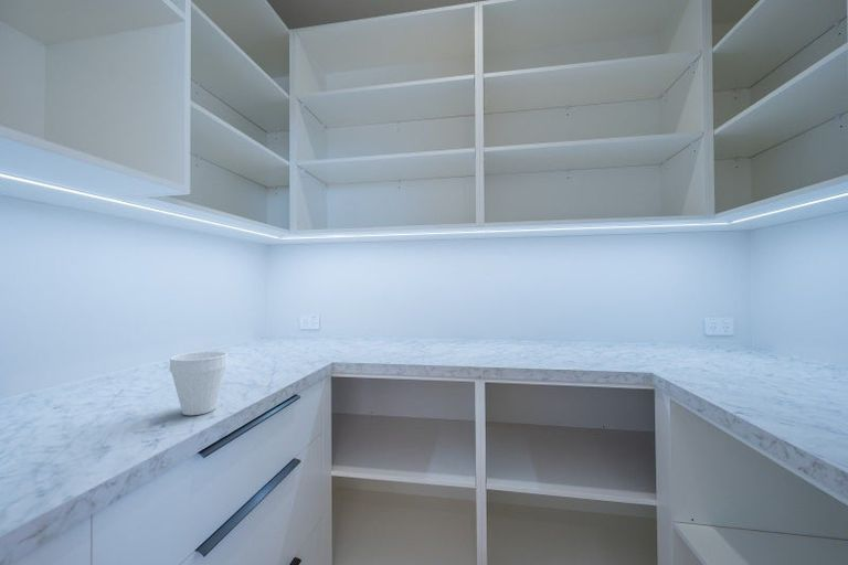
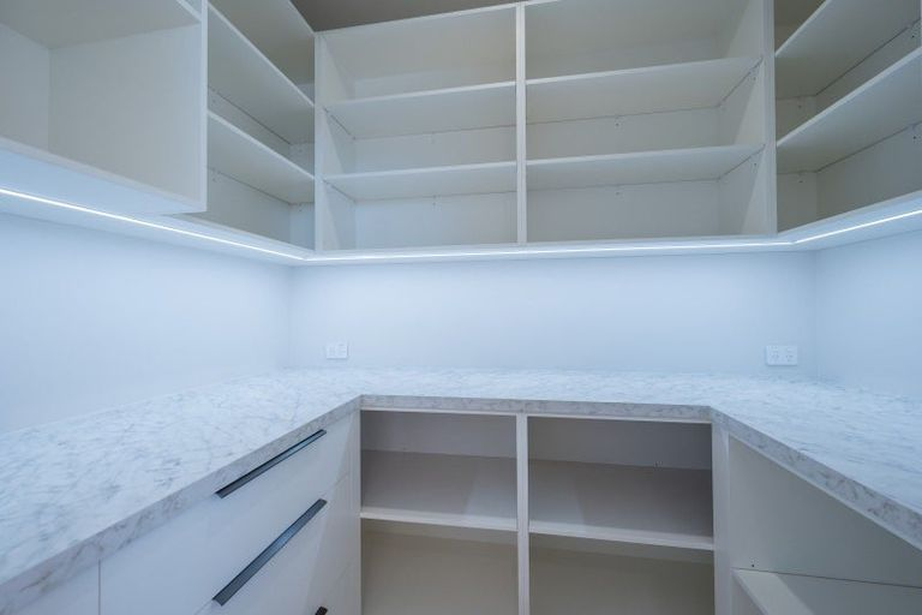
- cup (199, 382)
